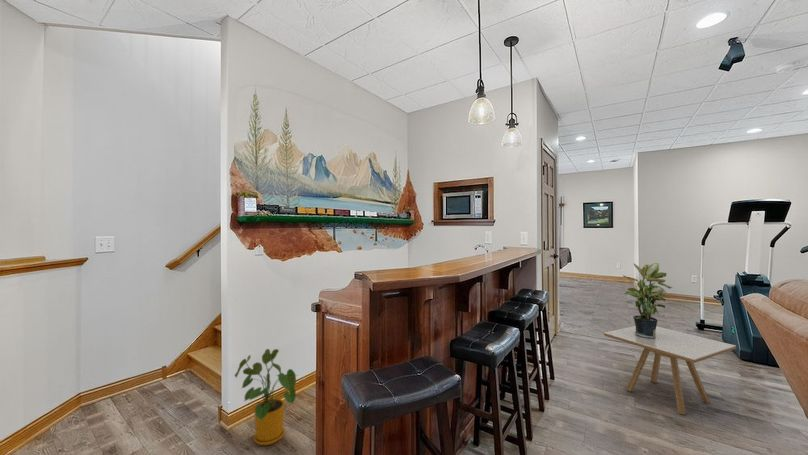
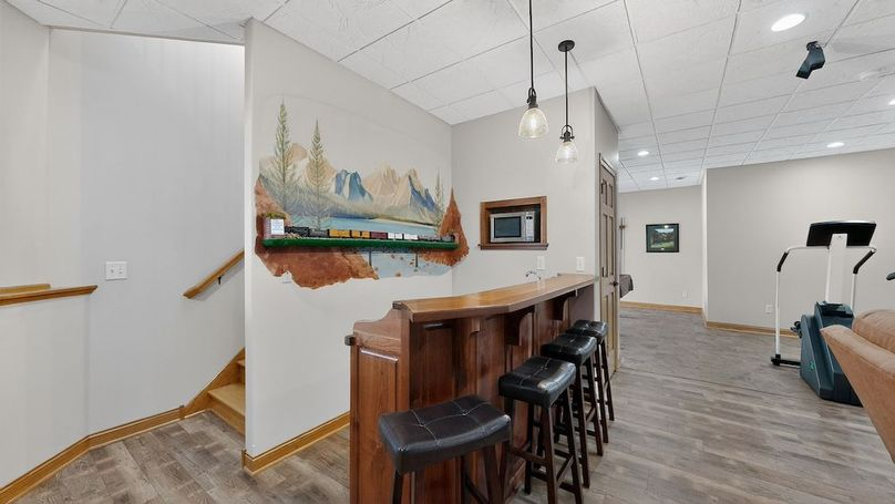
- potted plant (647, 298)
- house plant (266, 398)
- side table (671, 367)
